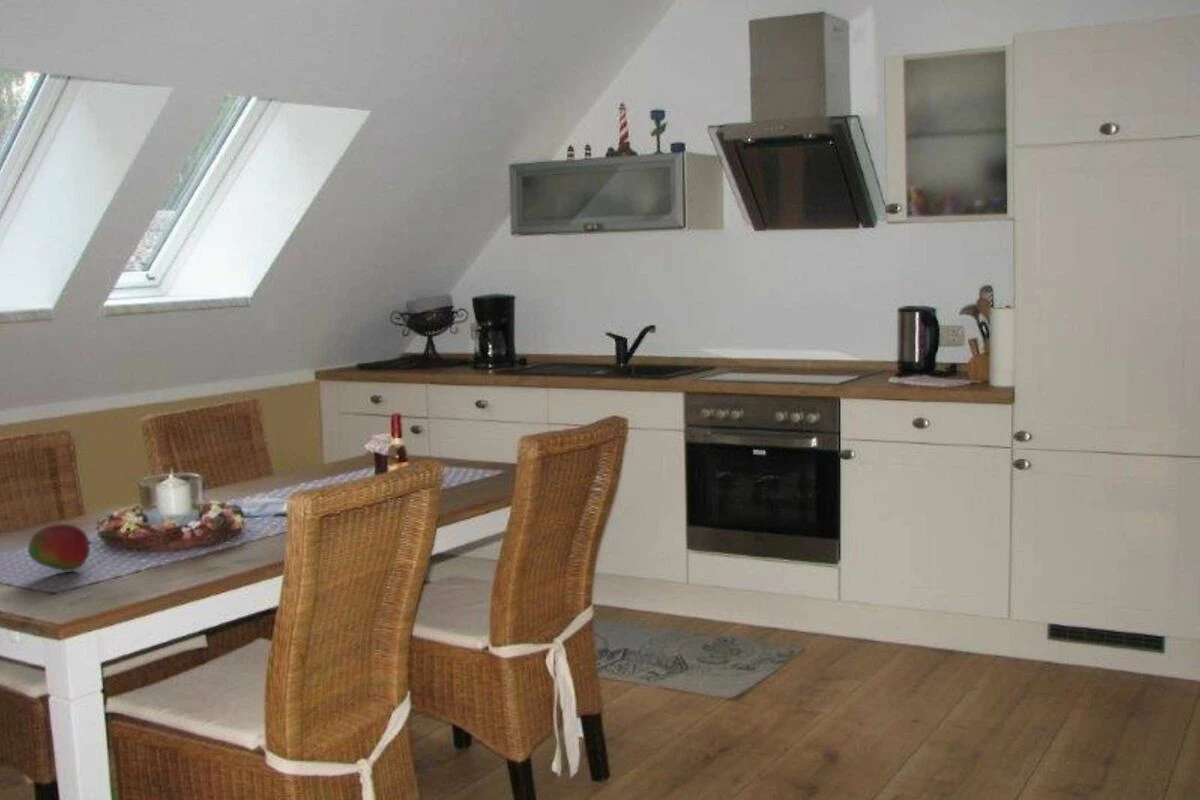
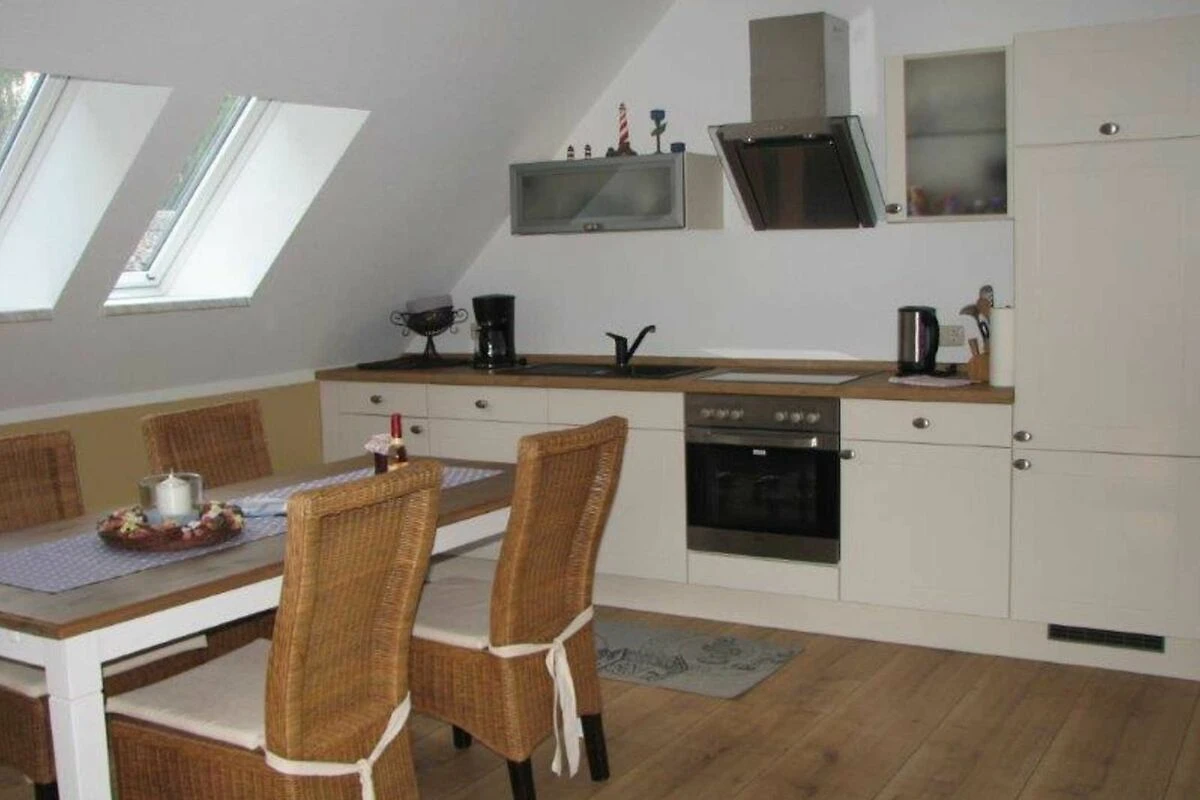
- fruit (60, 547)
